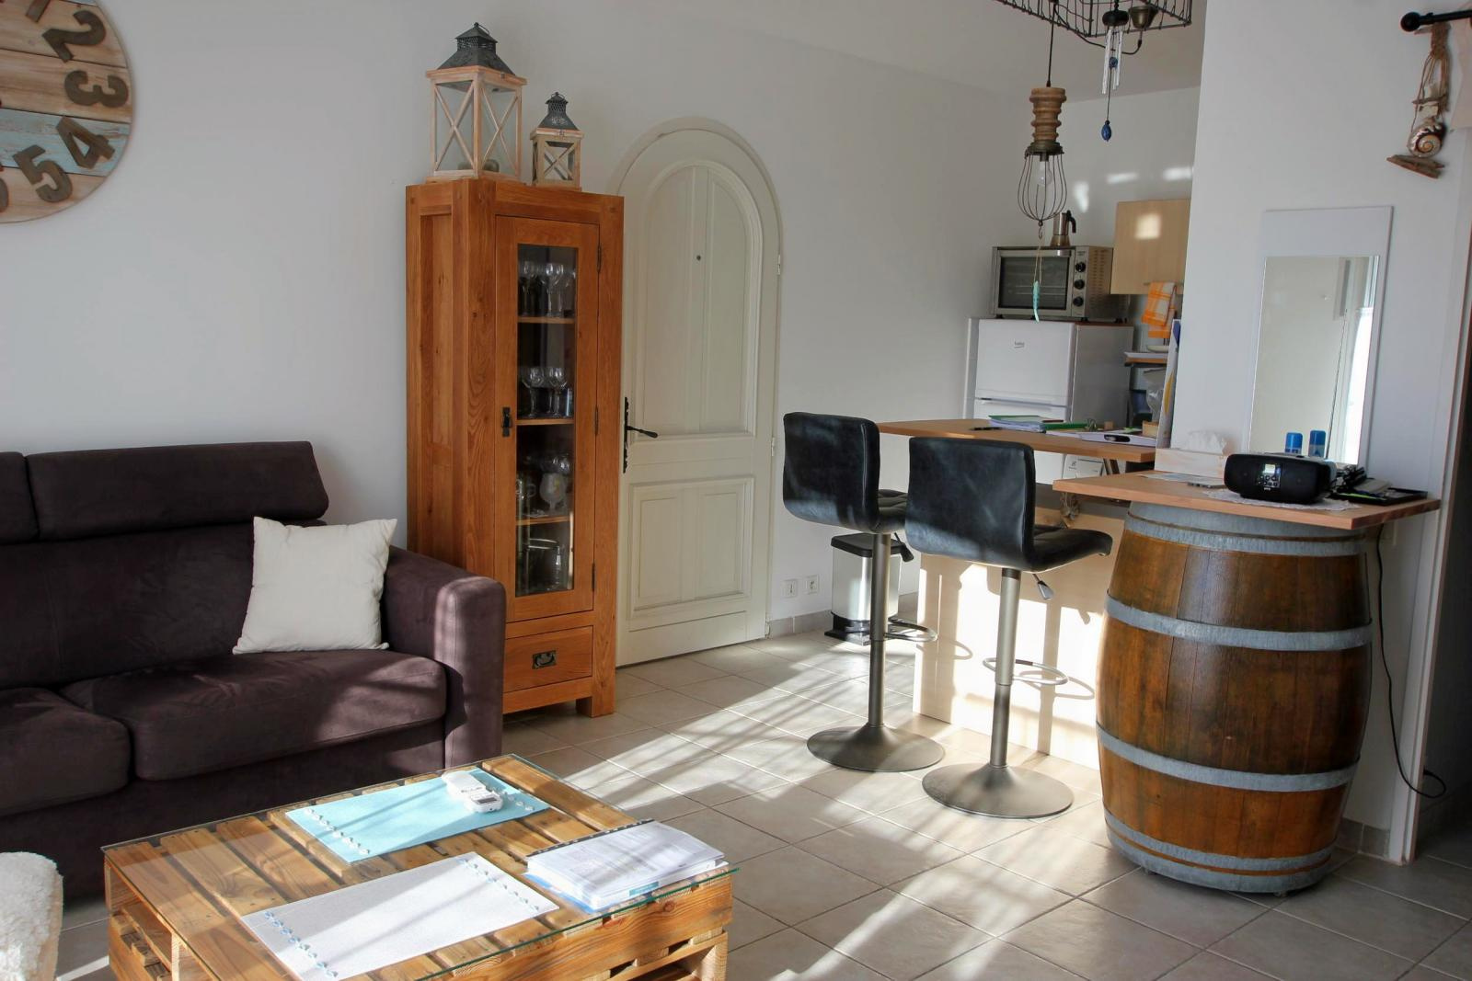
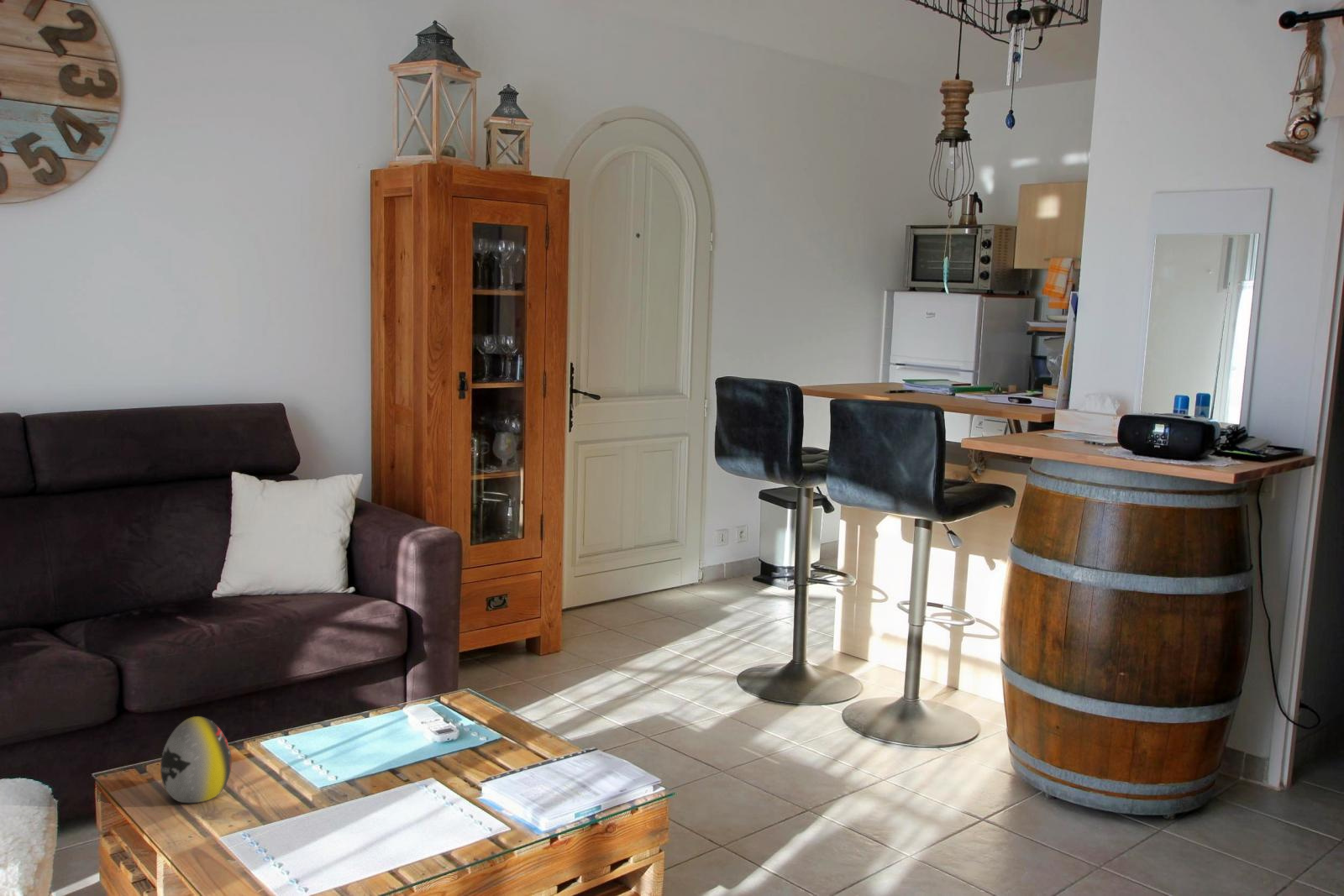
+ decorative egg (196, 756)
